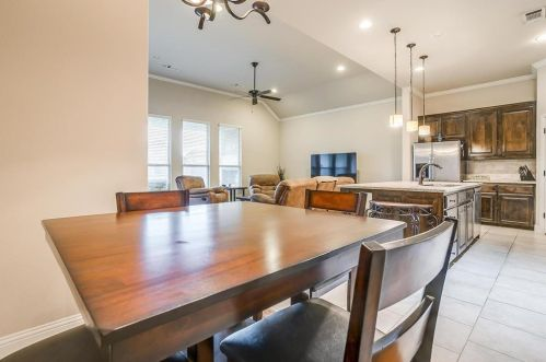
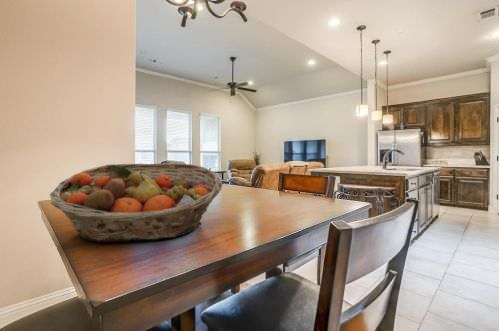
+ fruit basket (144, 195)
